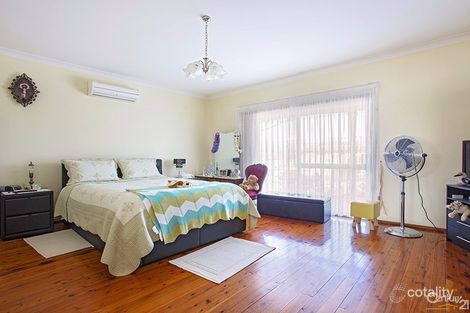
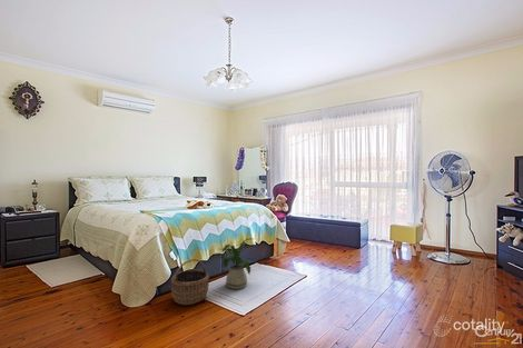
+ wicker basket (189, 279)
+ house plant (234, 259)
